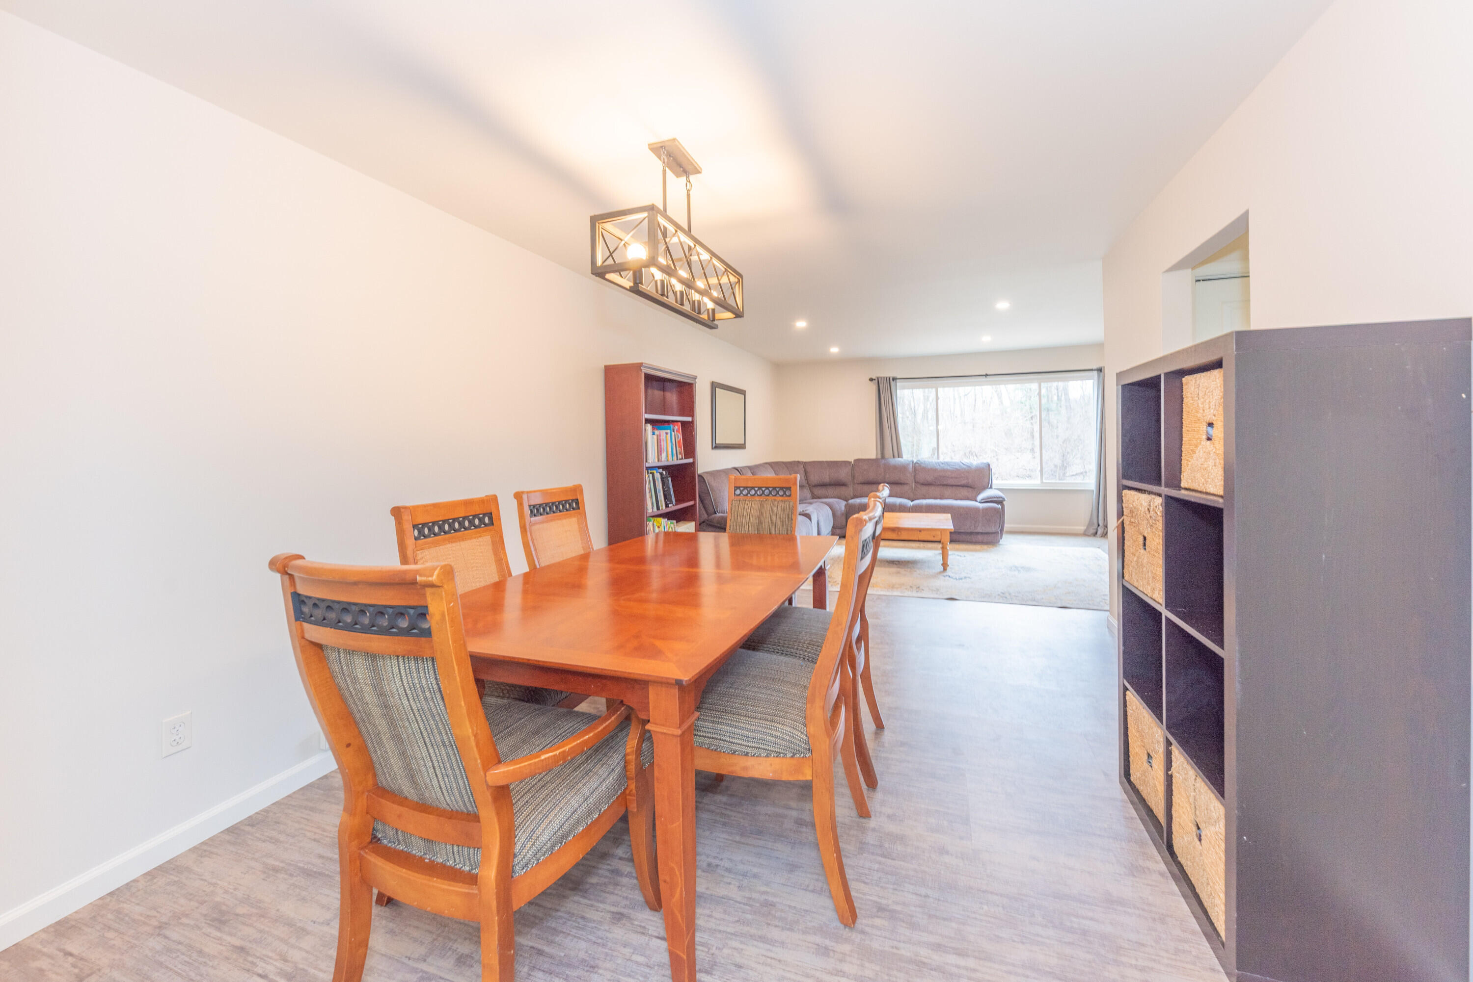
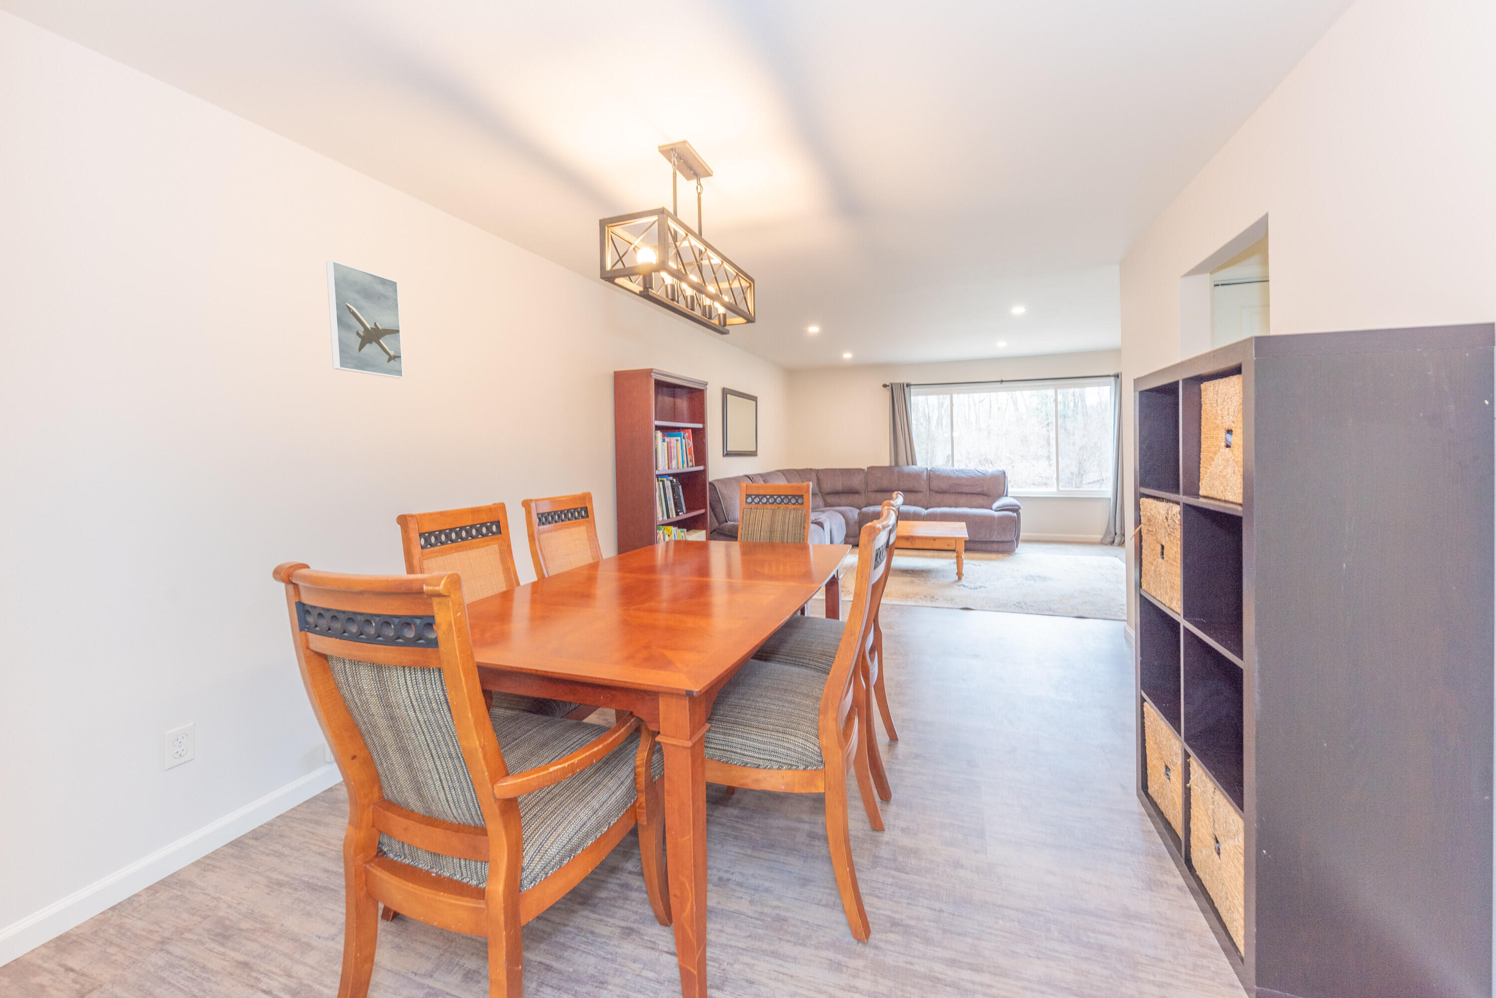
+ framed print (366, 323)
